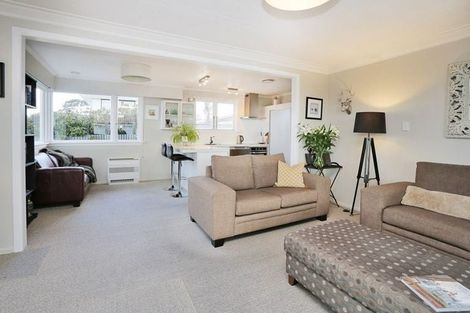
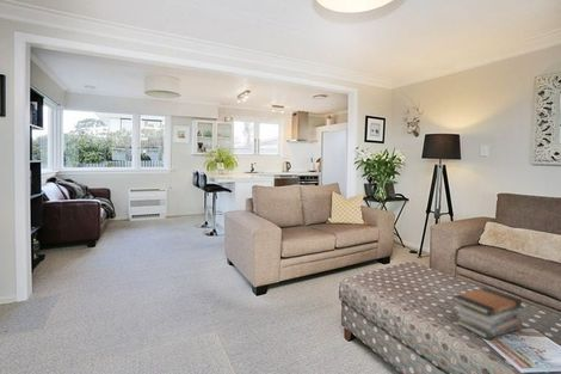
+ book stack (487, 312)
